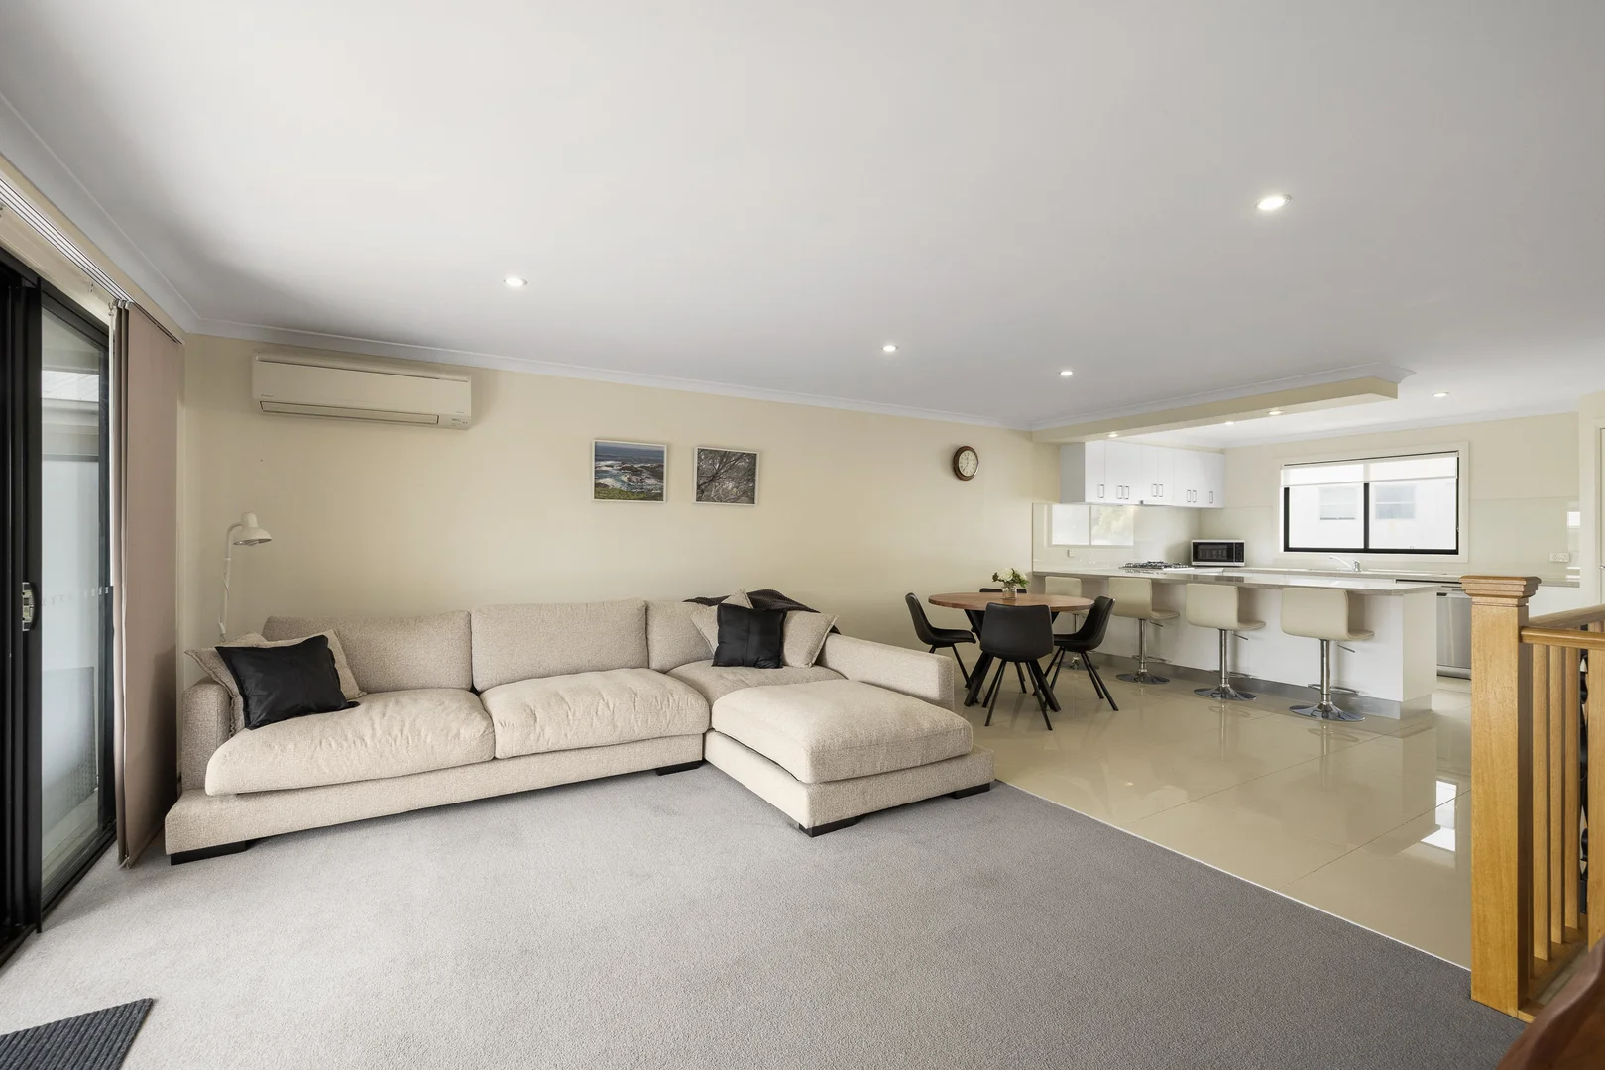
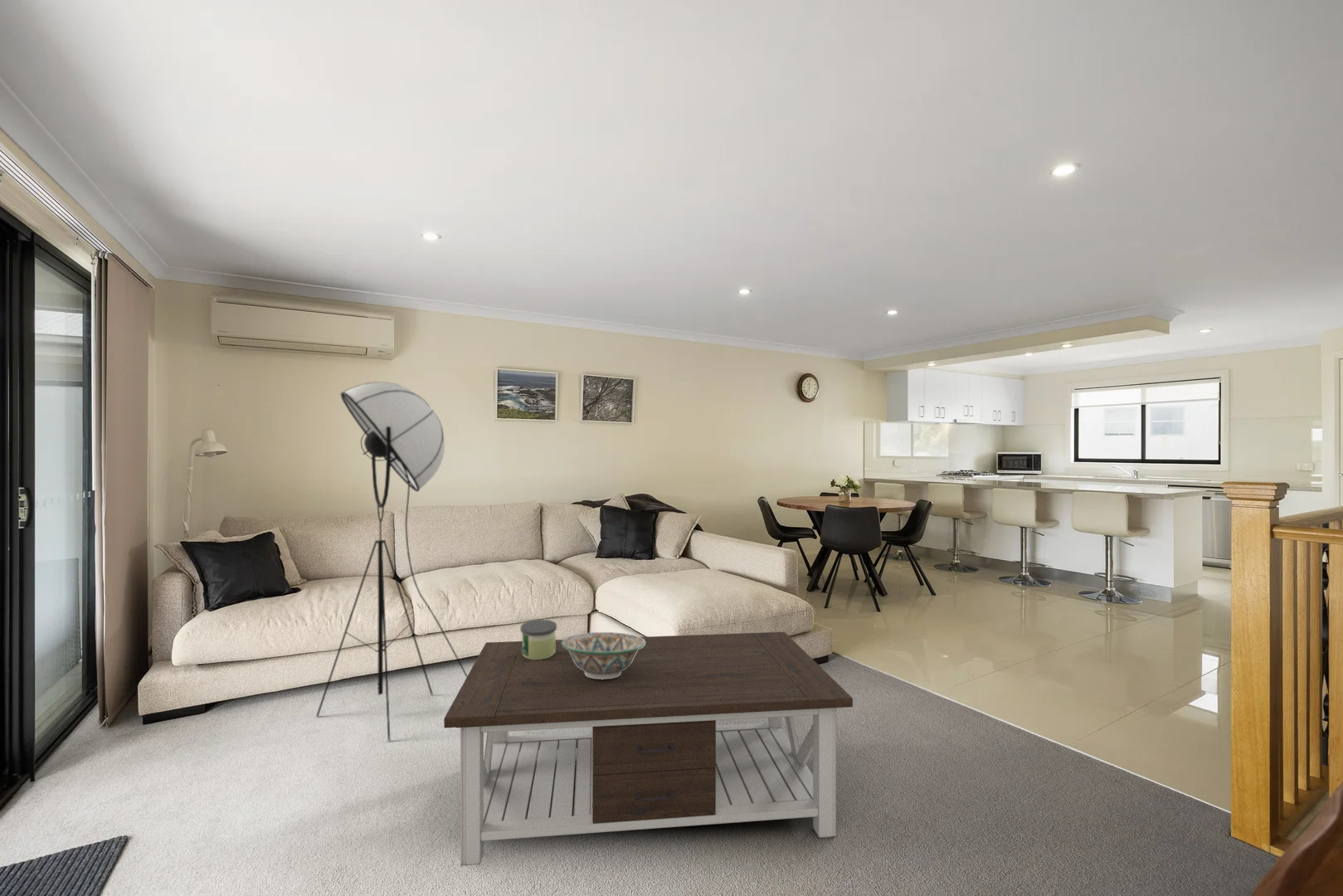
+ coffee table (646, 730)
+ floor lamp (409, 553)
+ candle (538, 640)
+ decorative bowl (603, 657)
